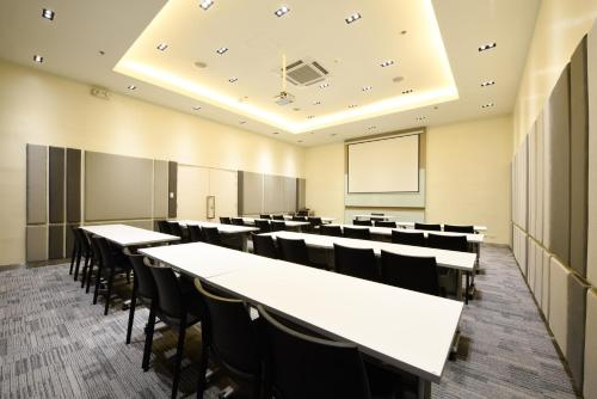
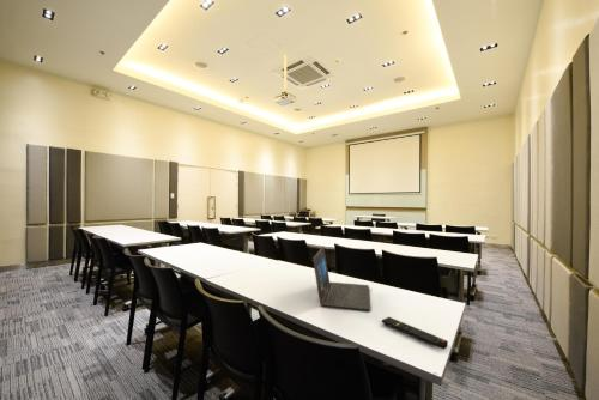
+ remote control (412, 332)
+ laptop (343, 283)
